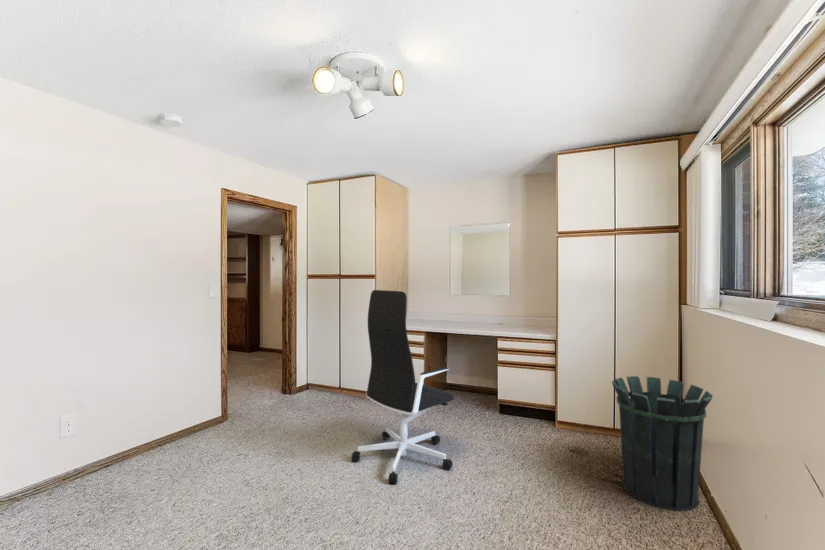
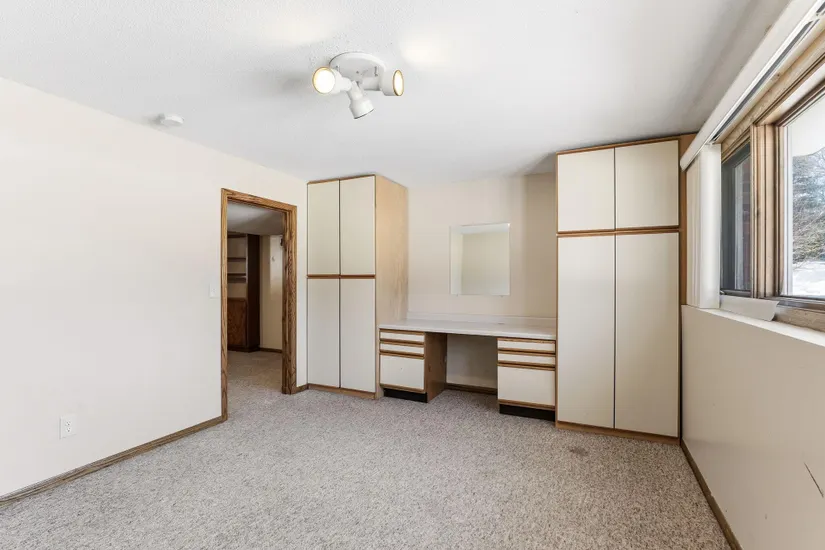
- office chair (406, 373)
- waste bin (658, 439)
